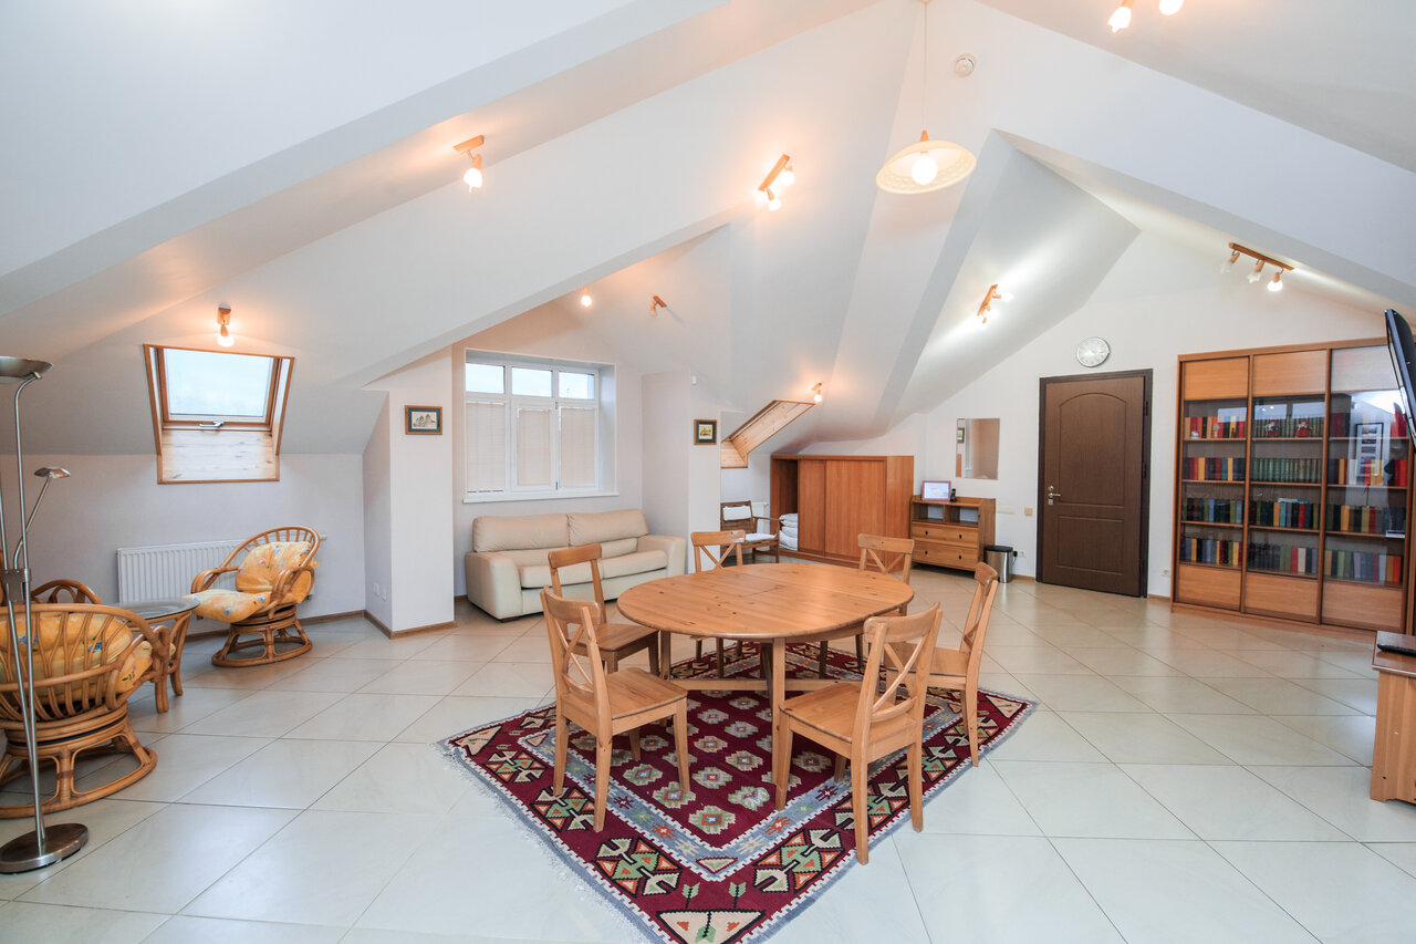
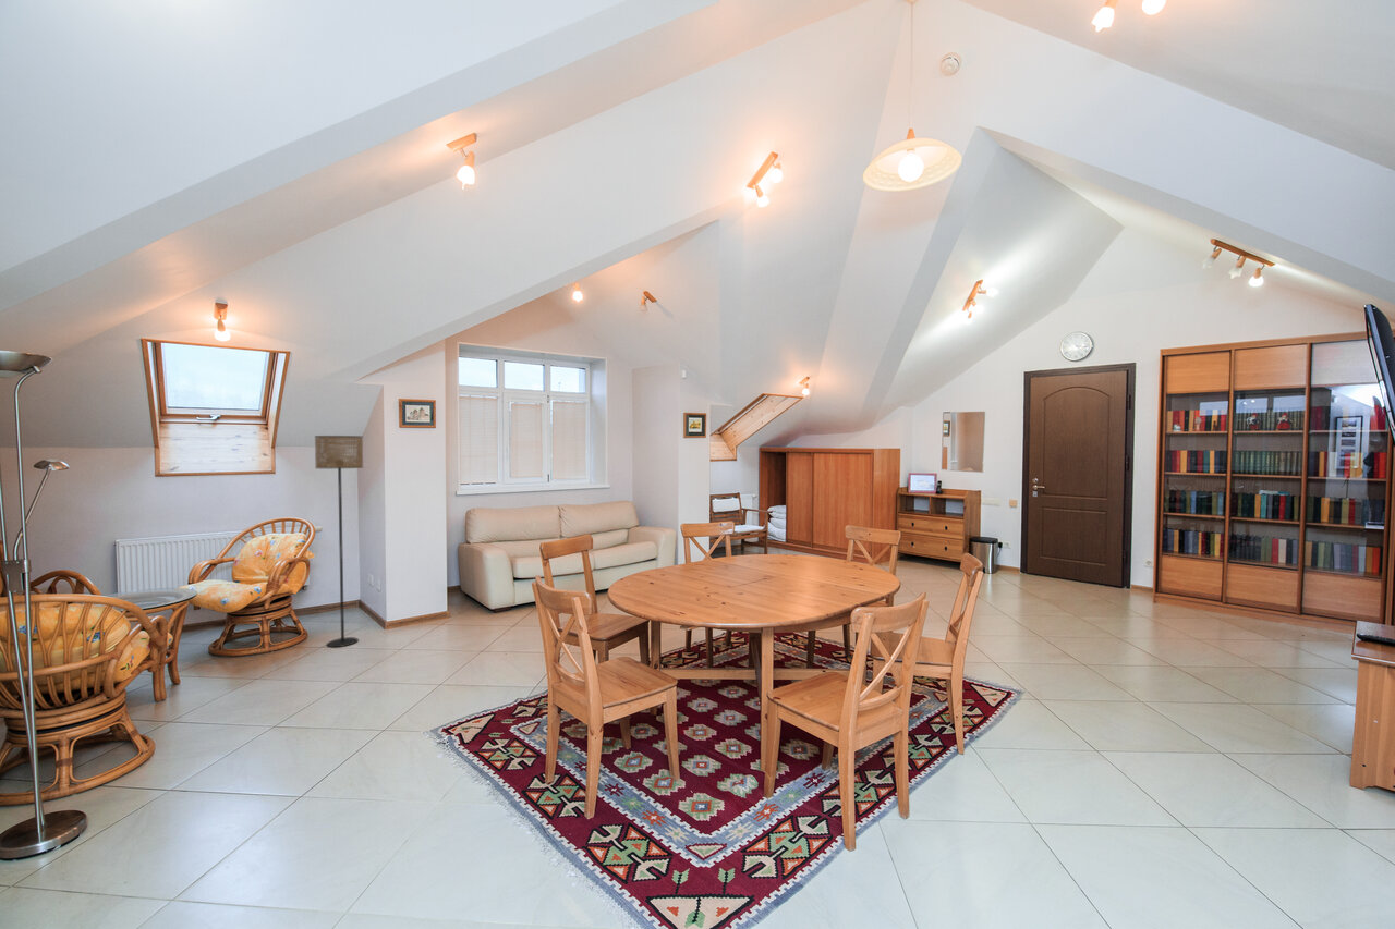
+ floor lamp (340, 539)
